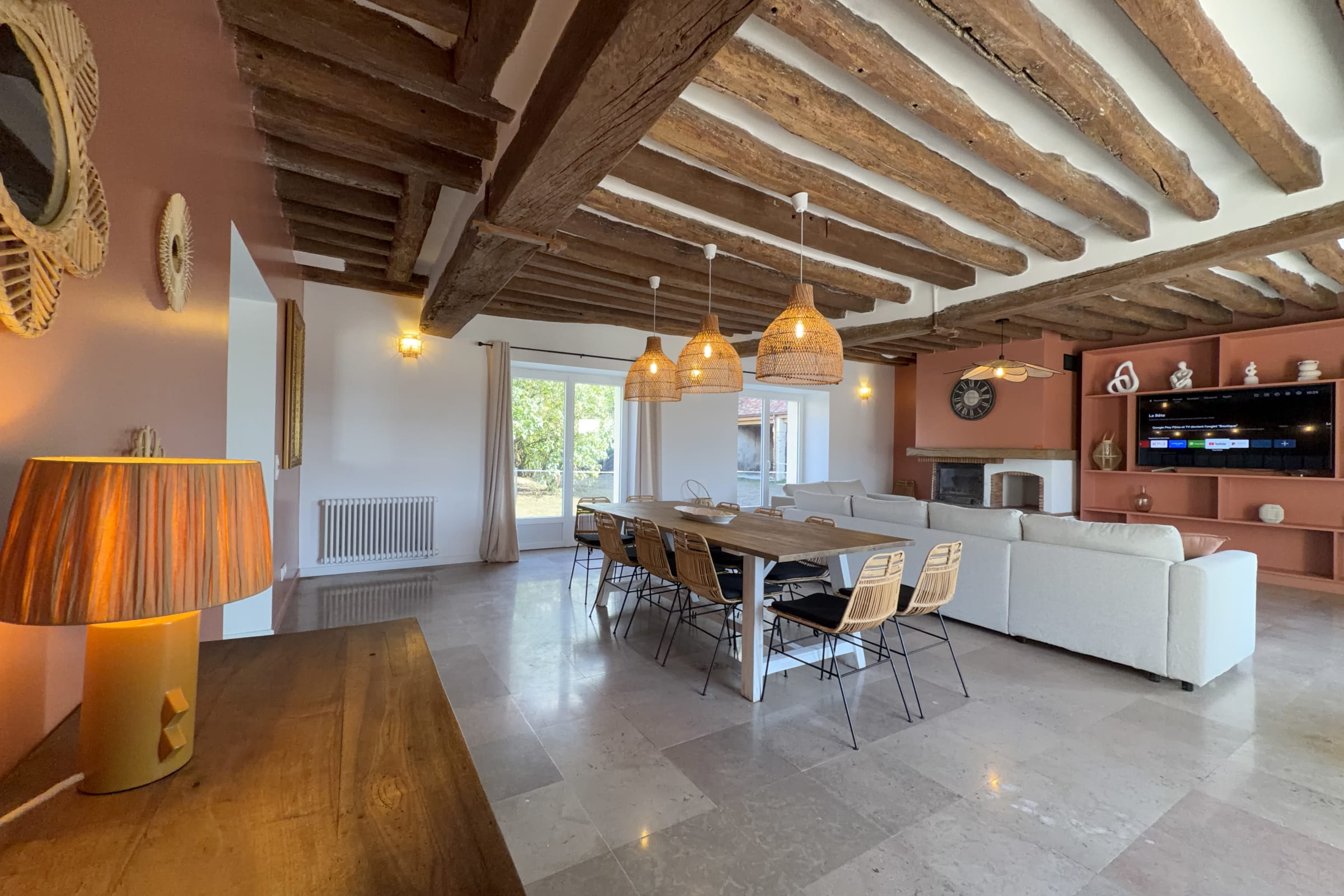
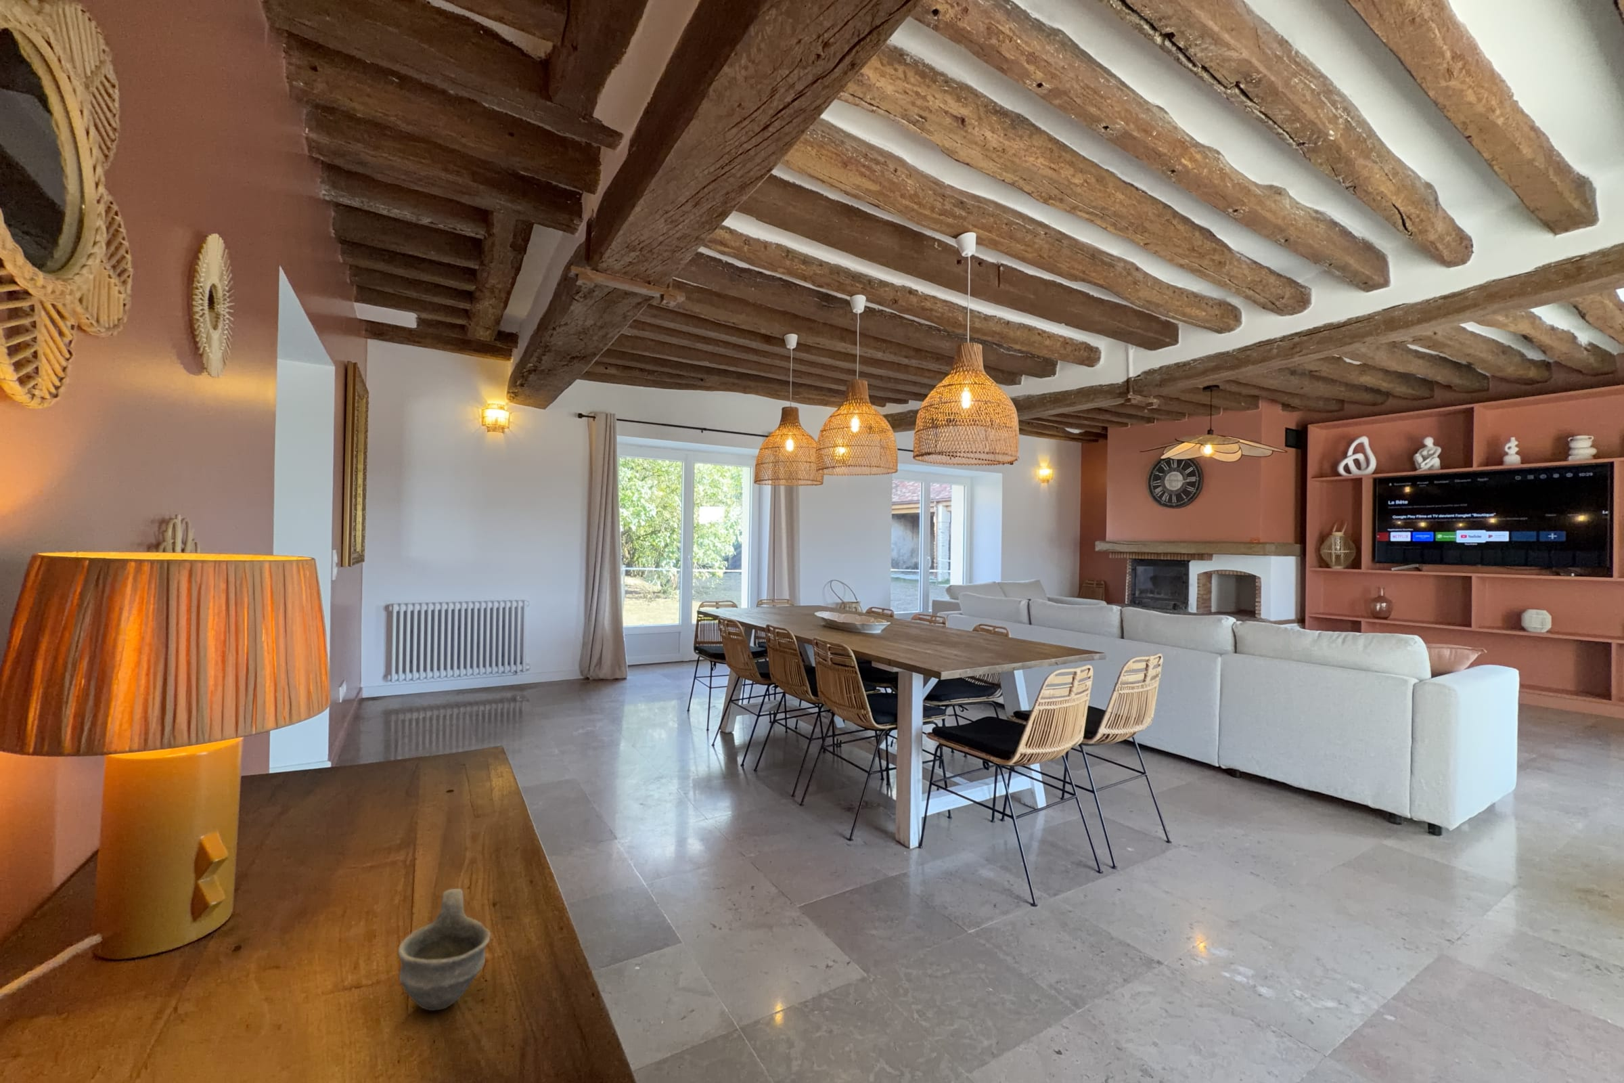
+ cup (450, 951)
